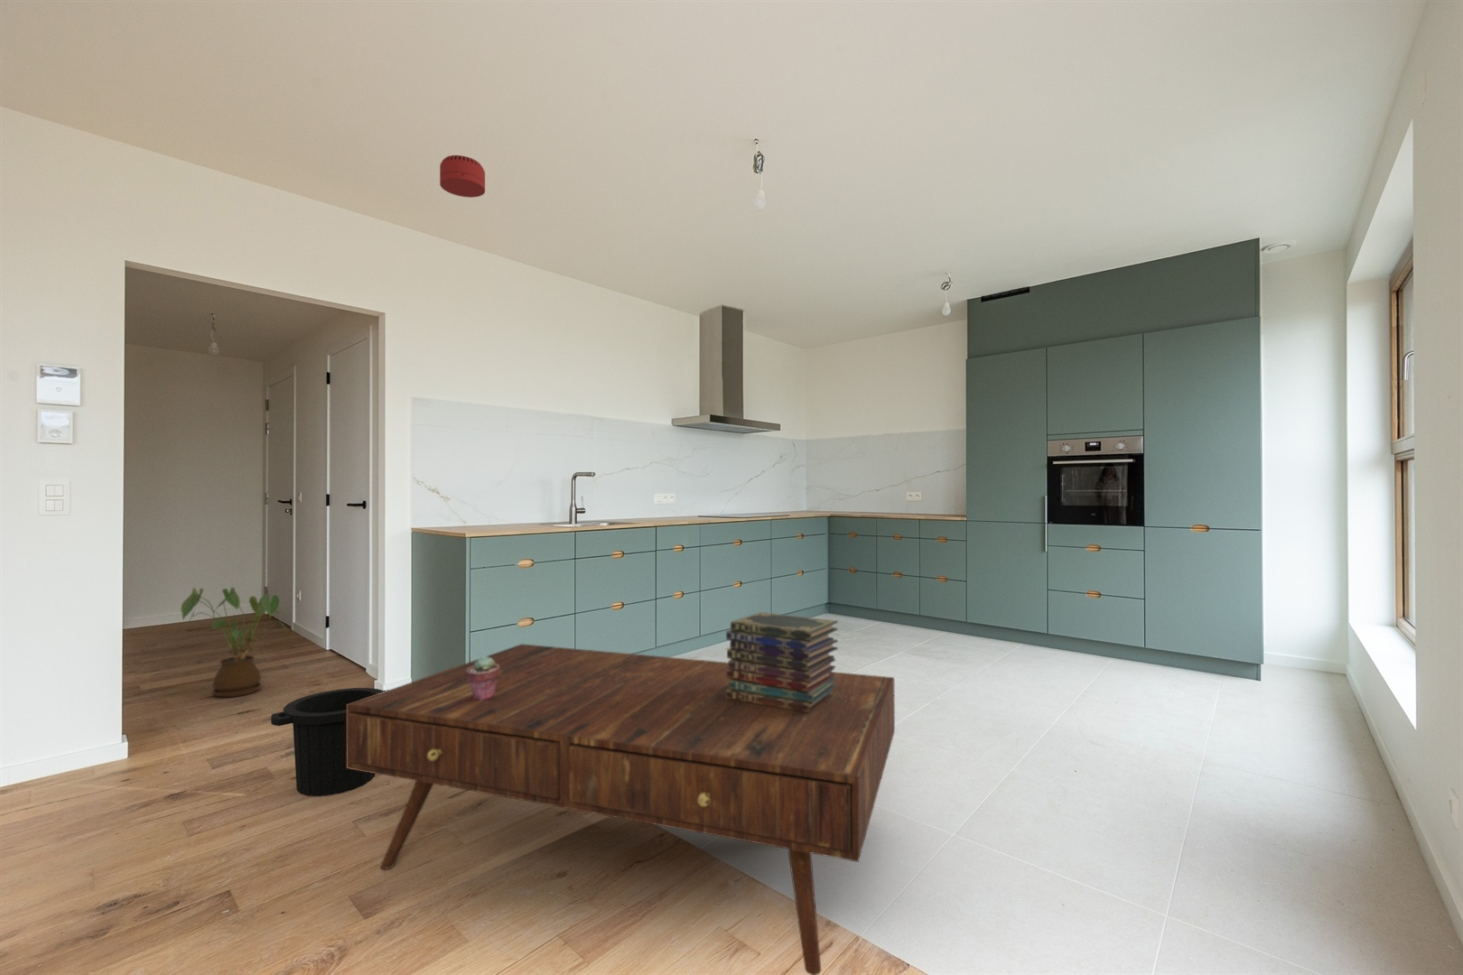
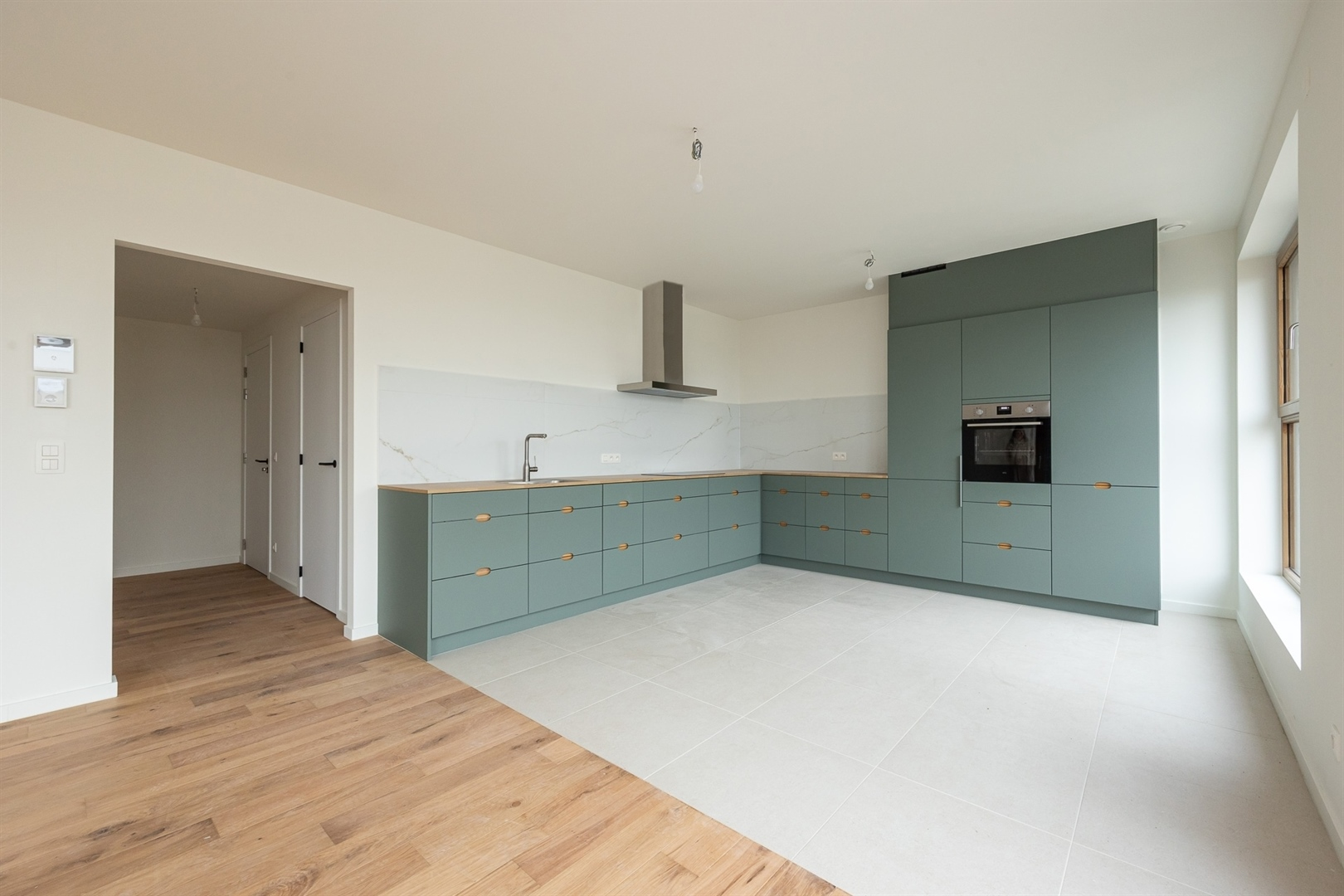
- potted succulent (483, 676)
- smoke detector (463, 175)
- coffee table (635, 767)
- house plant (236, 638)
- book stack (782, 658)
- trash can (336, 740)
